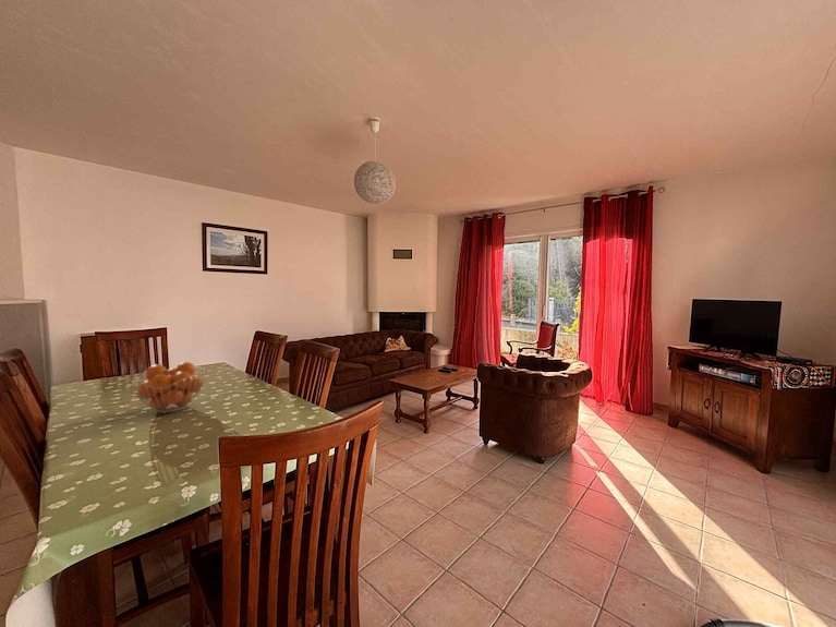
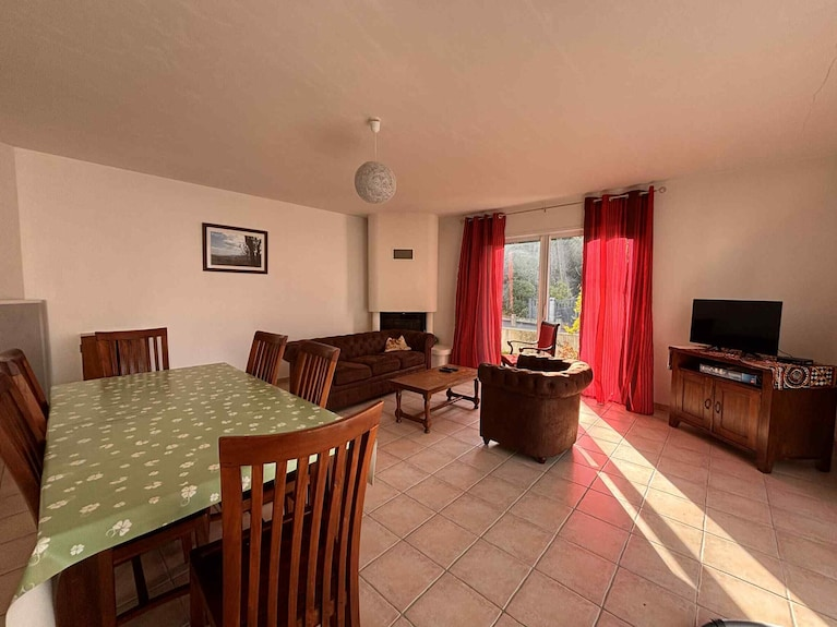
- fruit basket (170, 386)
